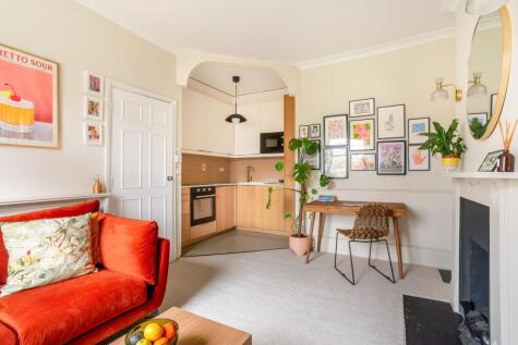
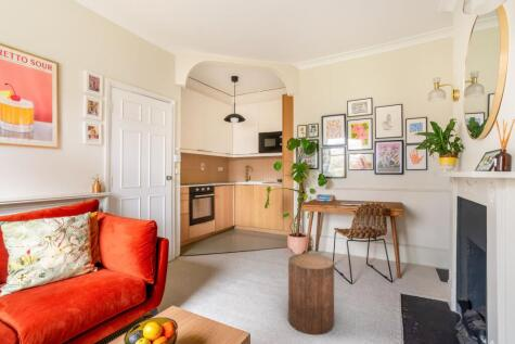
+ stool (310, 290)
